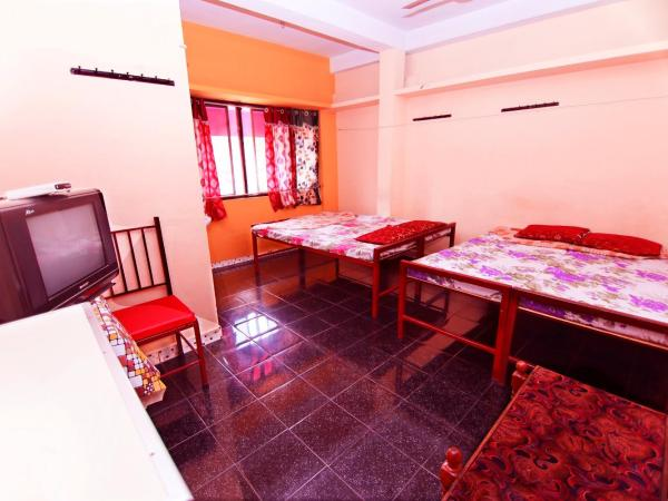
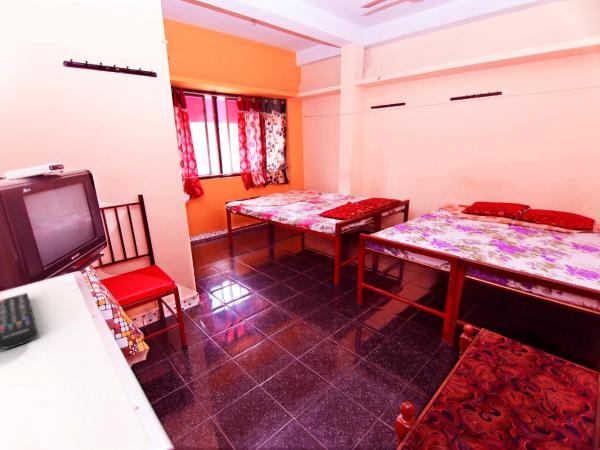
+ remote control (14, 317)
